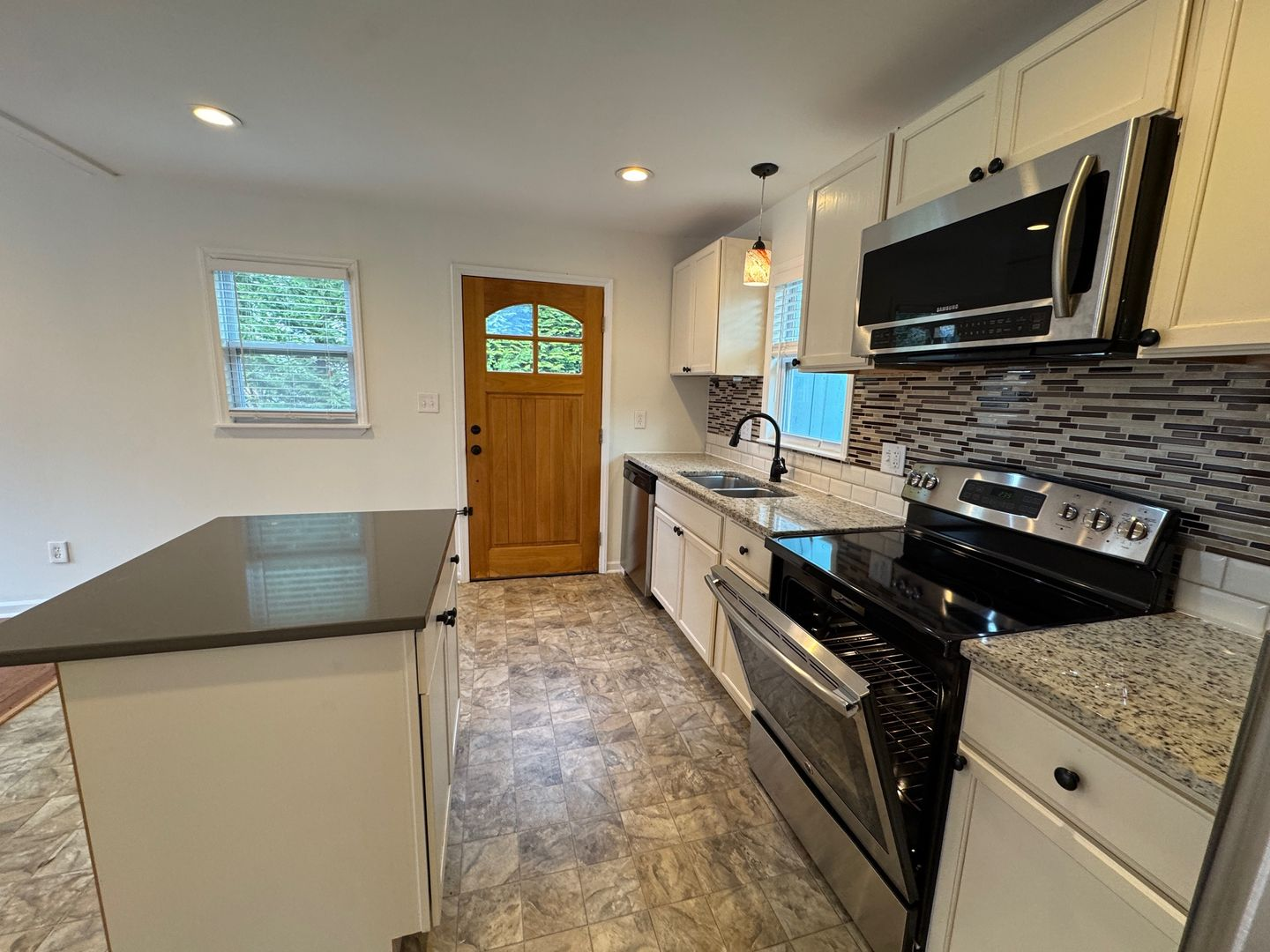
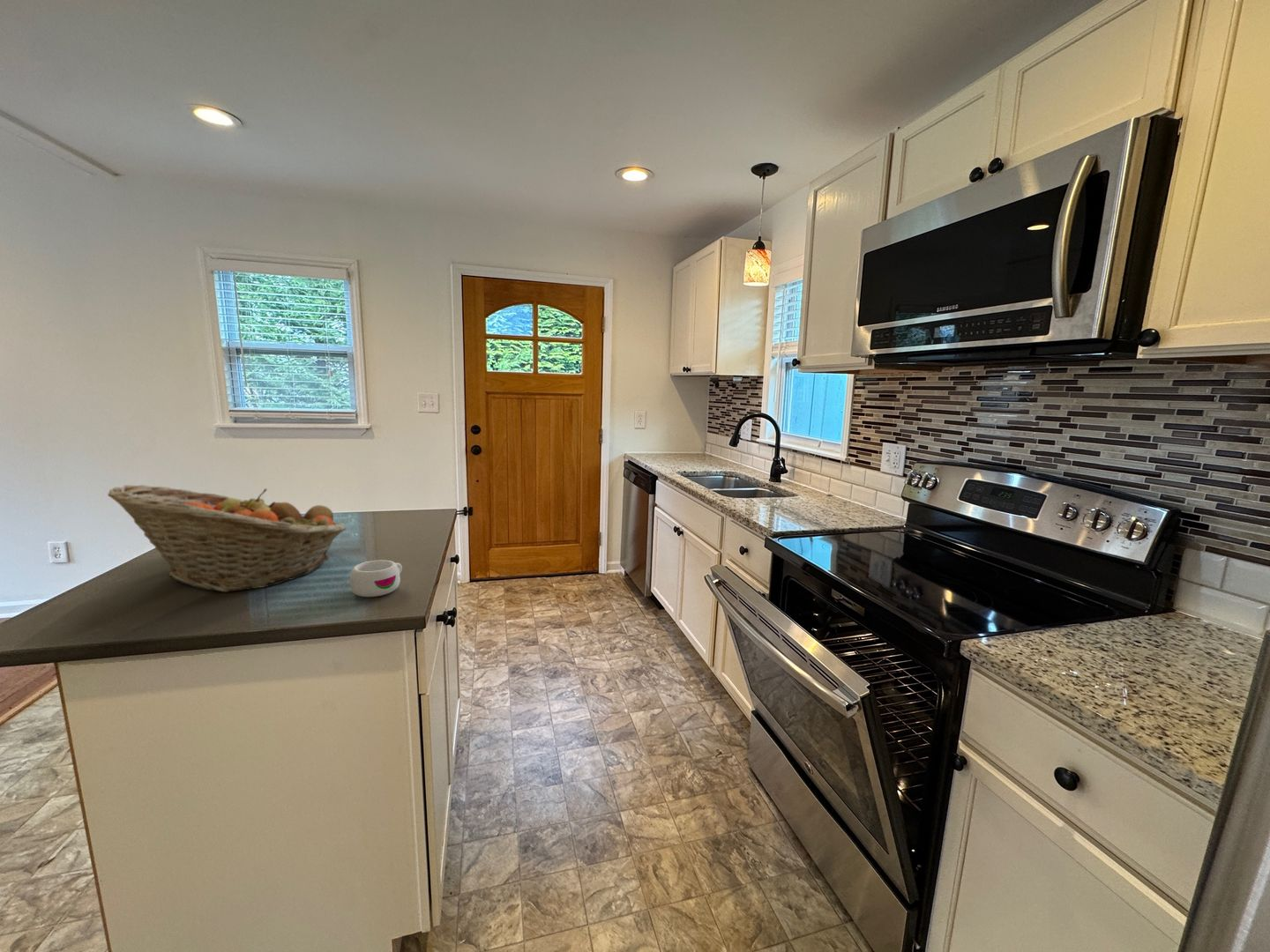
+ mug (379, 576)
+ fruit basket (236, 525)
